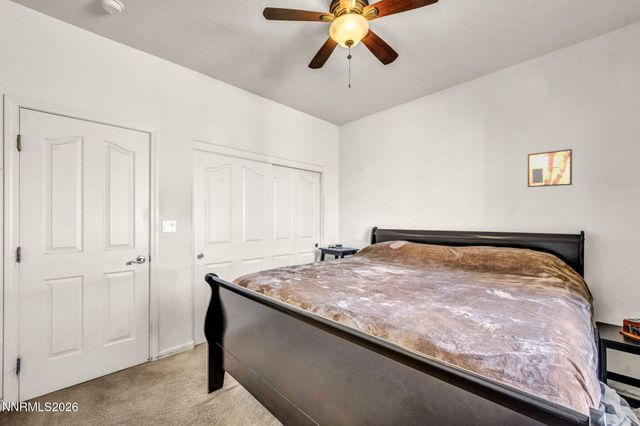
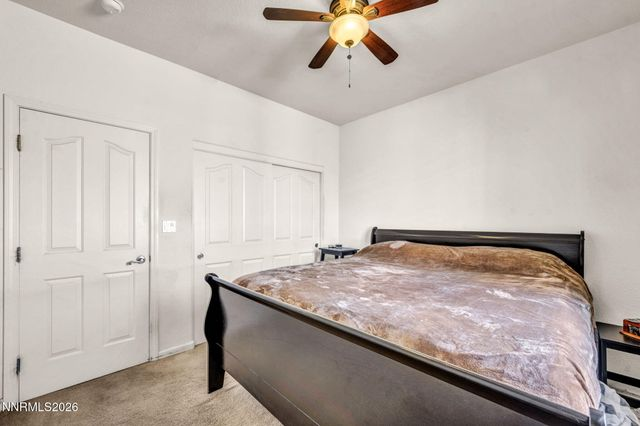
- wall art (548, 168)
